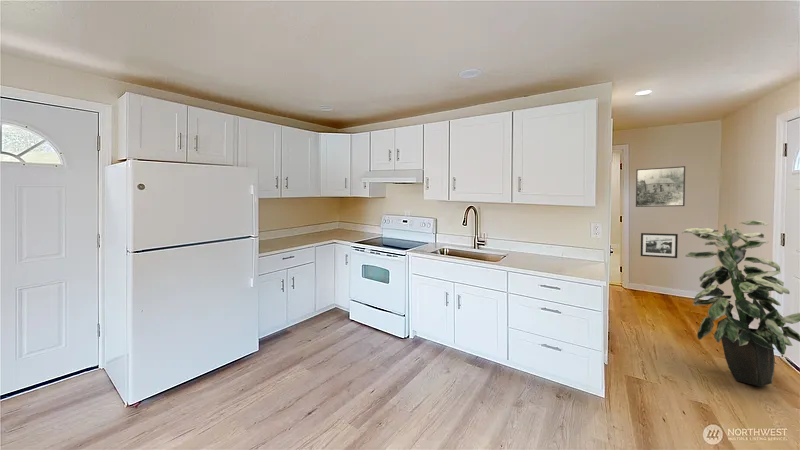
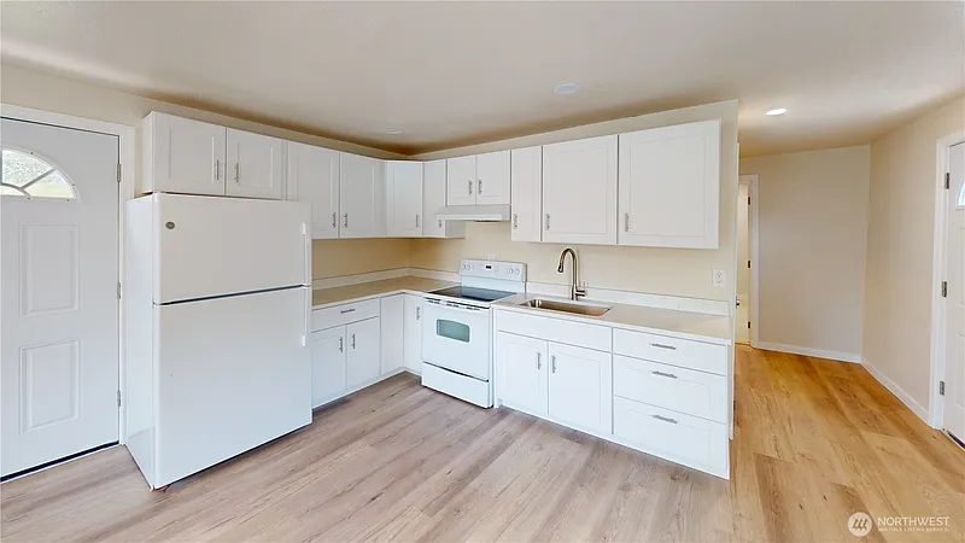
- picture frame (658, 245)
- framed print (659, 187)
- indoor plant (740, 300)
